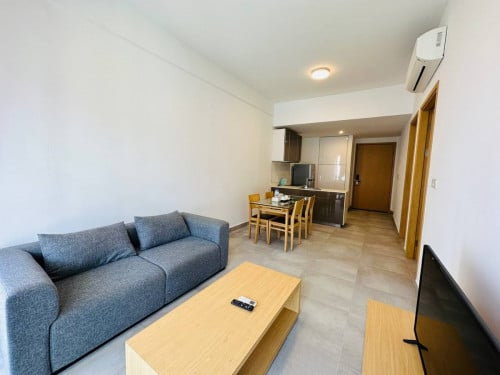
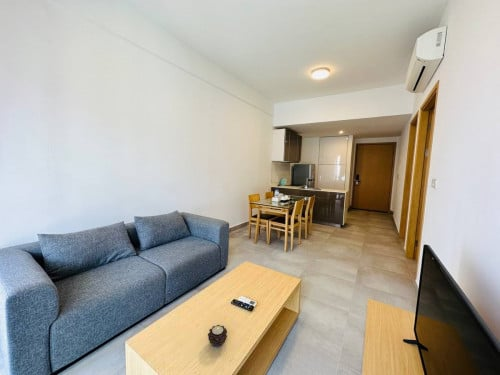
+ candle (217, 335)
